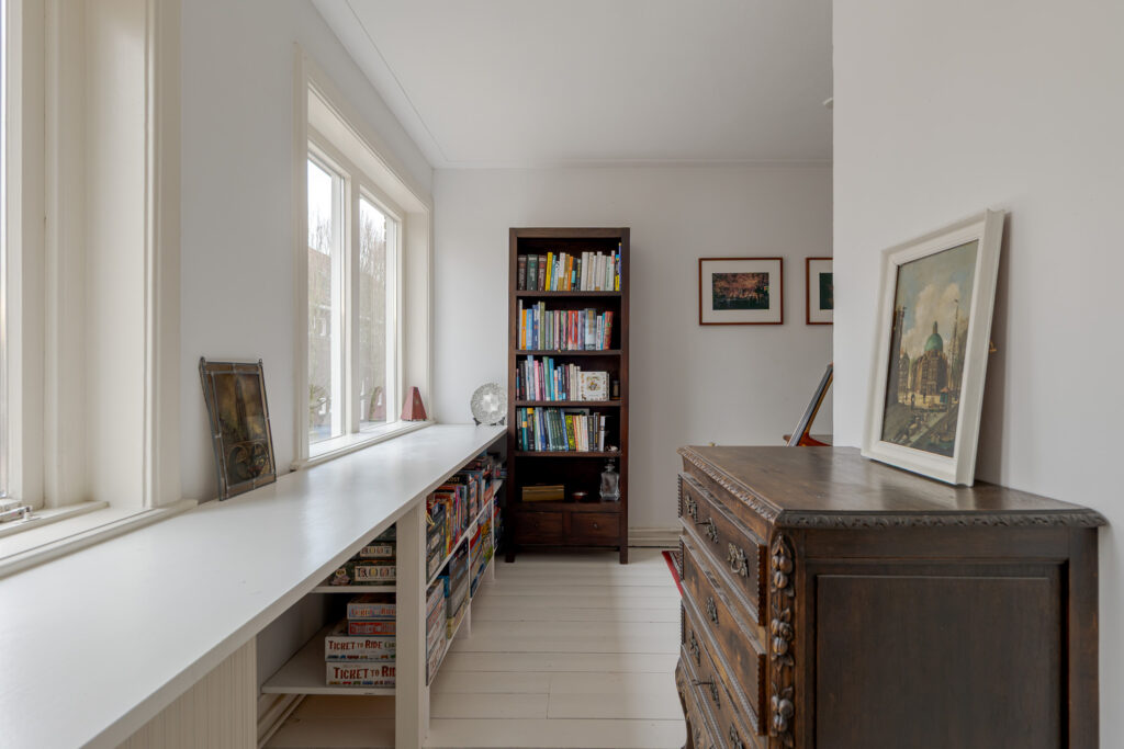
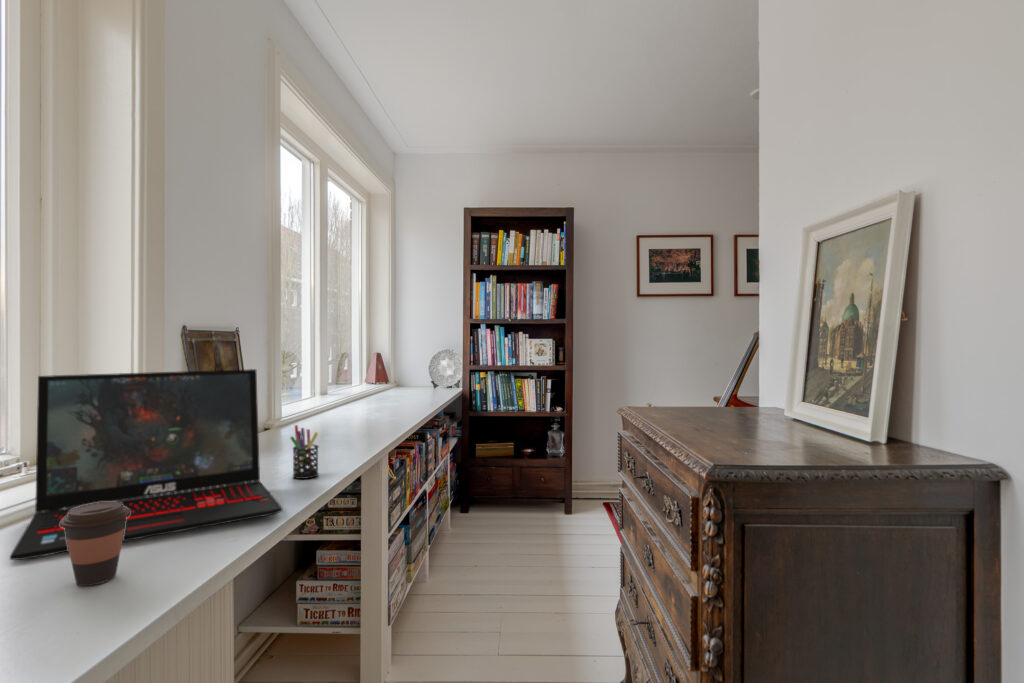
+ pen holder (302, 451)
+ coffee cup (96, 543)
+ laptop (160, 445)
